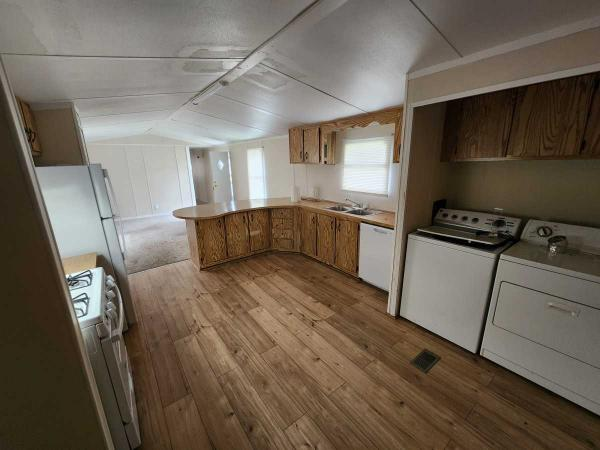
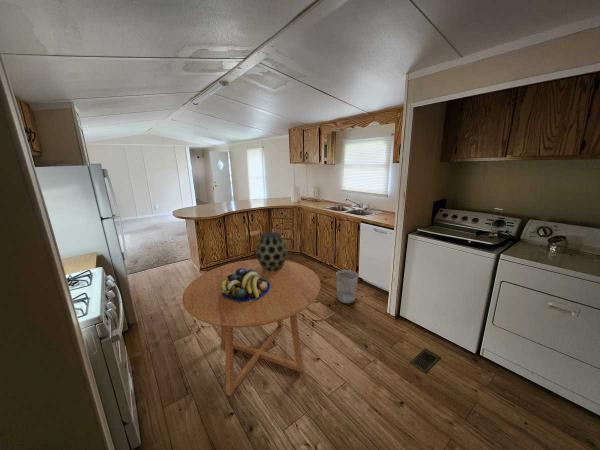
+ vase (271, 251)
+ wastebasket (346, 287)
+ dining table (257, 320)
+ fruit bowl (246, 280)
